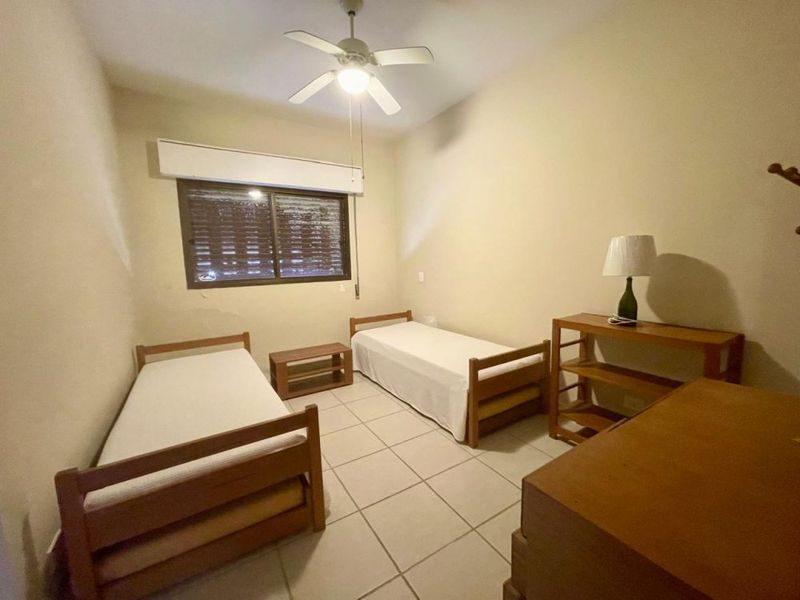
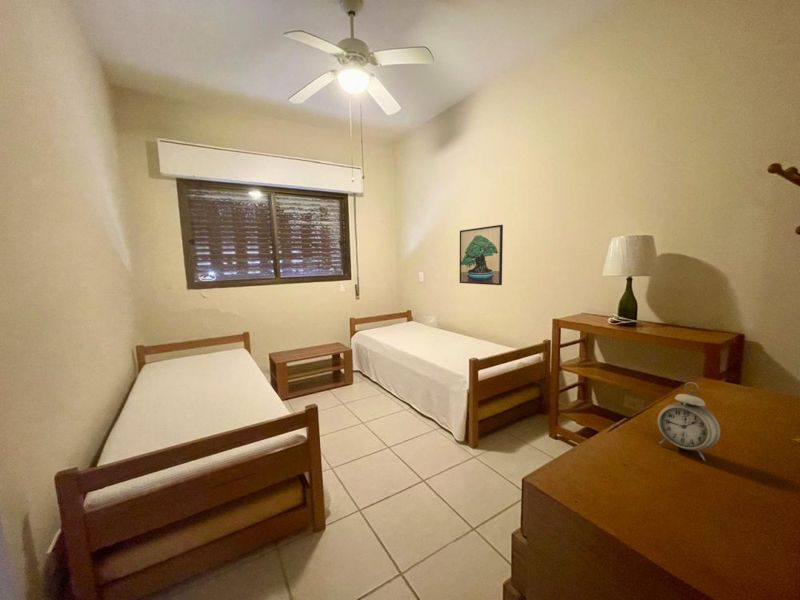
+ alarm clock (687, 416)
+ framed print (479, 256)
